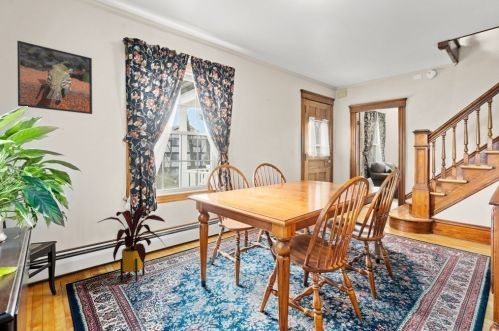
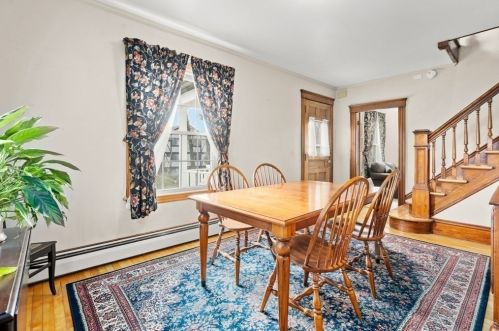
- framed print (57, 80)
- house plant (130, 243)
